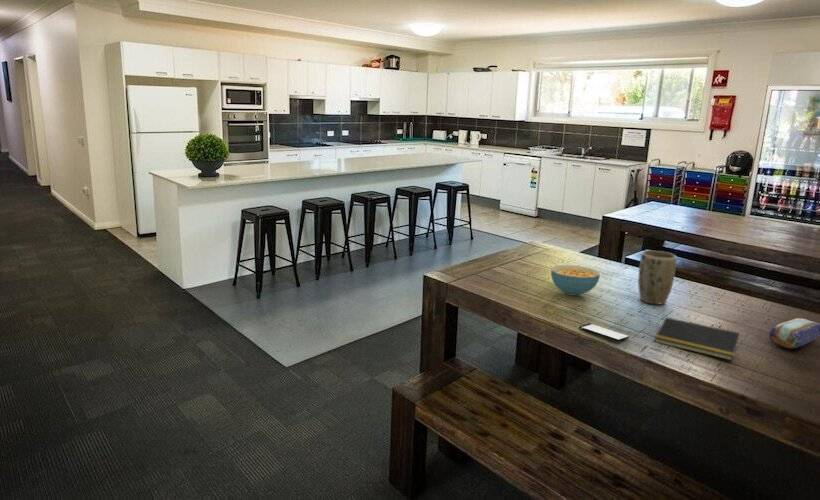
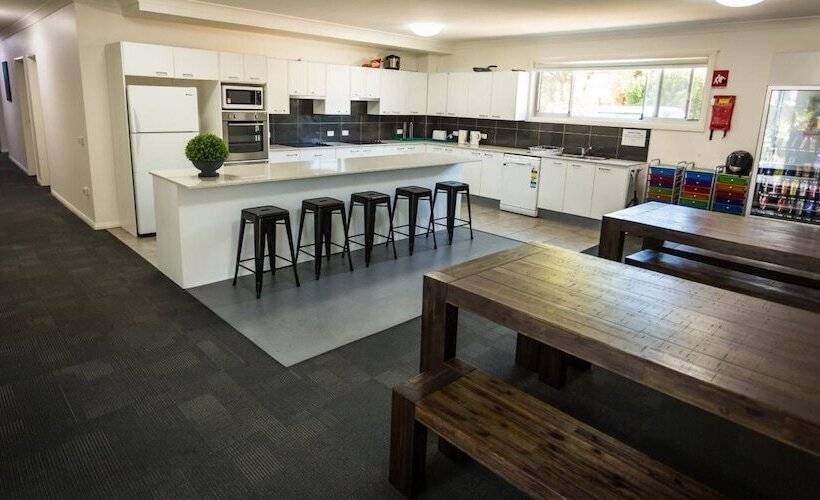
- notepad (696, 337)
- pencil case (795, 332)
- plant pot (655, 277)
- smartphone (603, 332)
- cereal bowl (573, 282)
